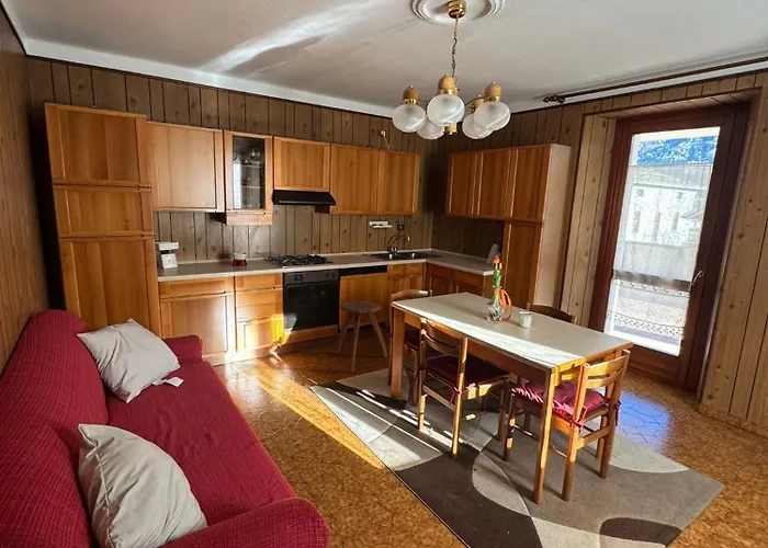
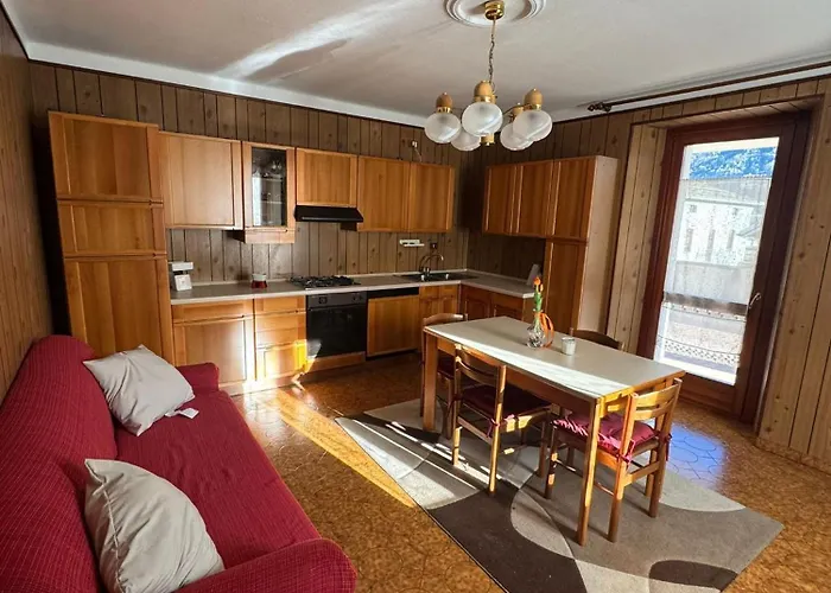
- stool (354, 334)
